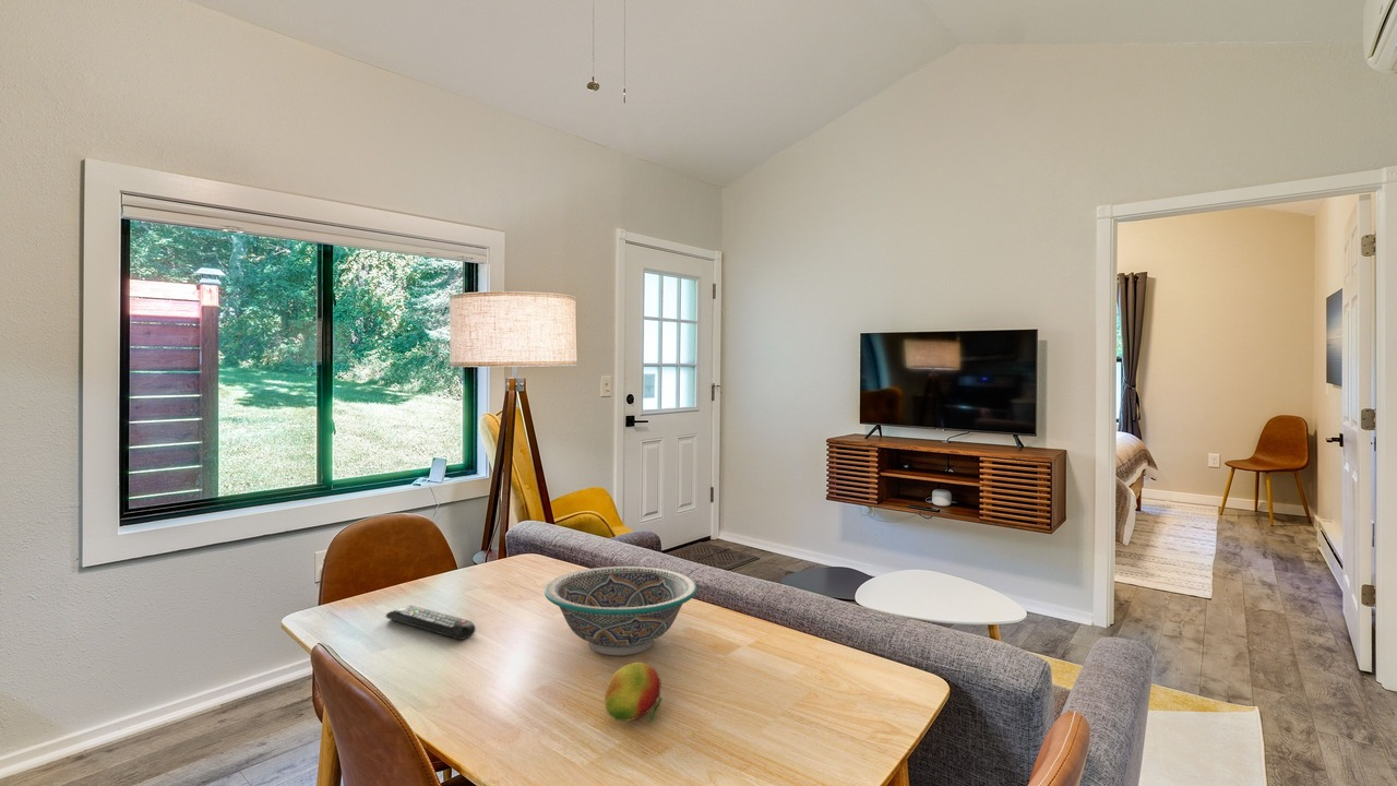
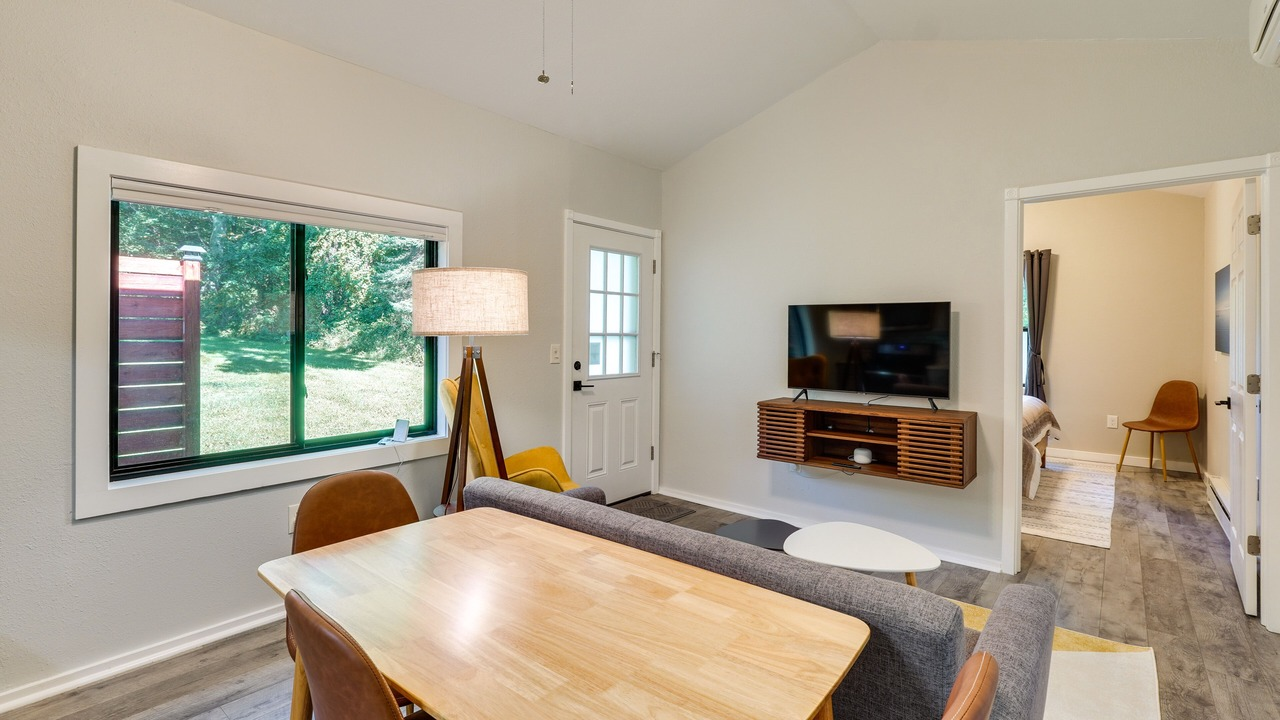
- fruit (633, 690)
- bowl (621, 614)
- remote control (429, 621)
